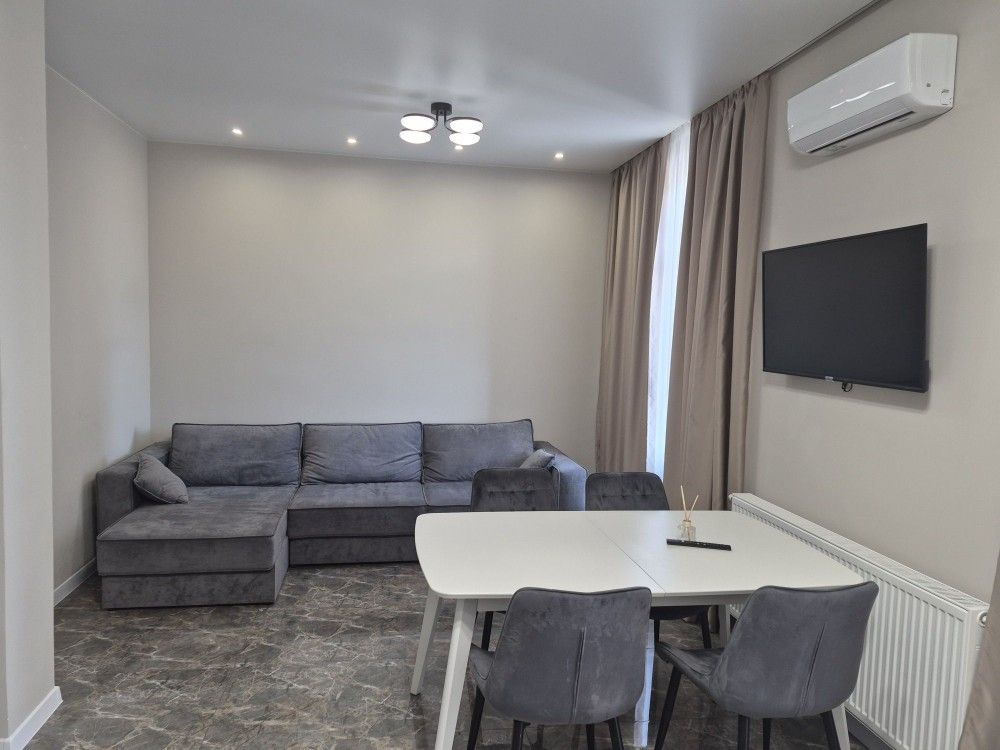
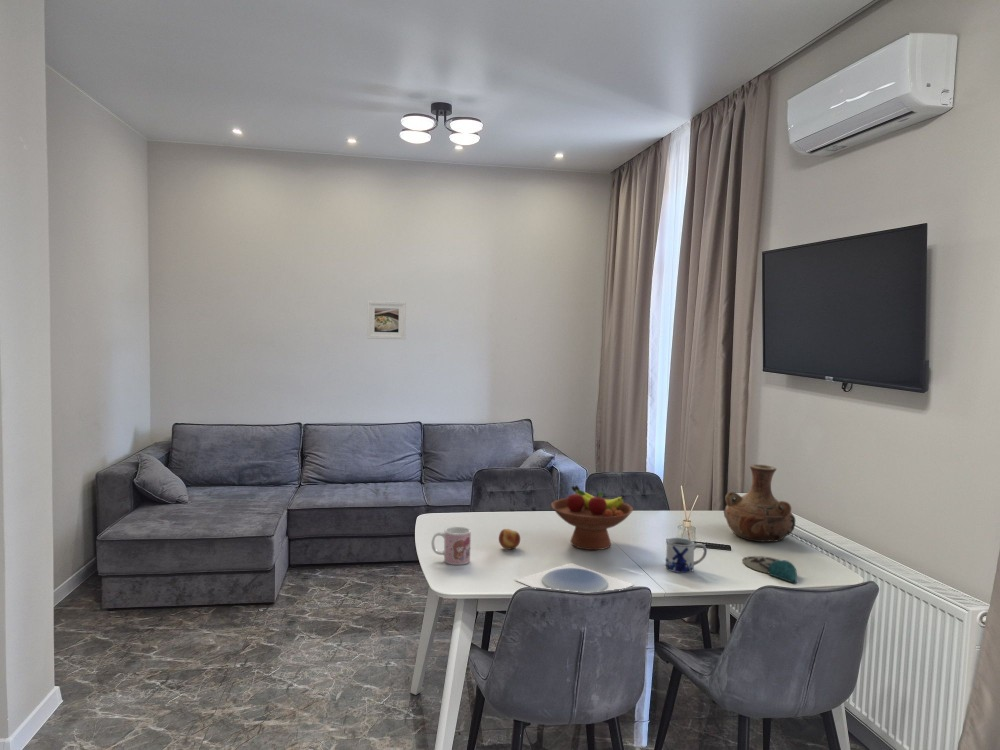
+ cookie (775, 561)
+ fruit bowl (591, 518)
+ plate (574, 578)
+ mug (684, 555)
+ mug (452, 545)
+ vase (759, 500)
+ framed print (386, 320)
+ fruit (509, 538)
